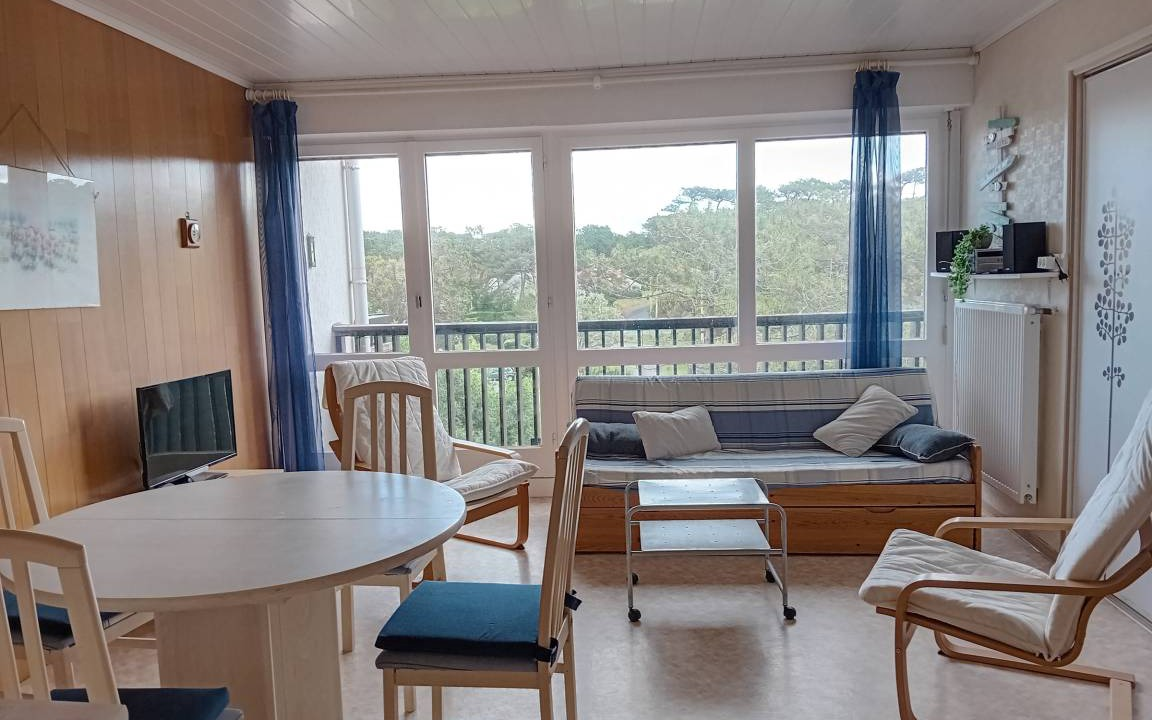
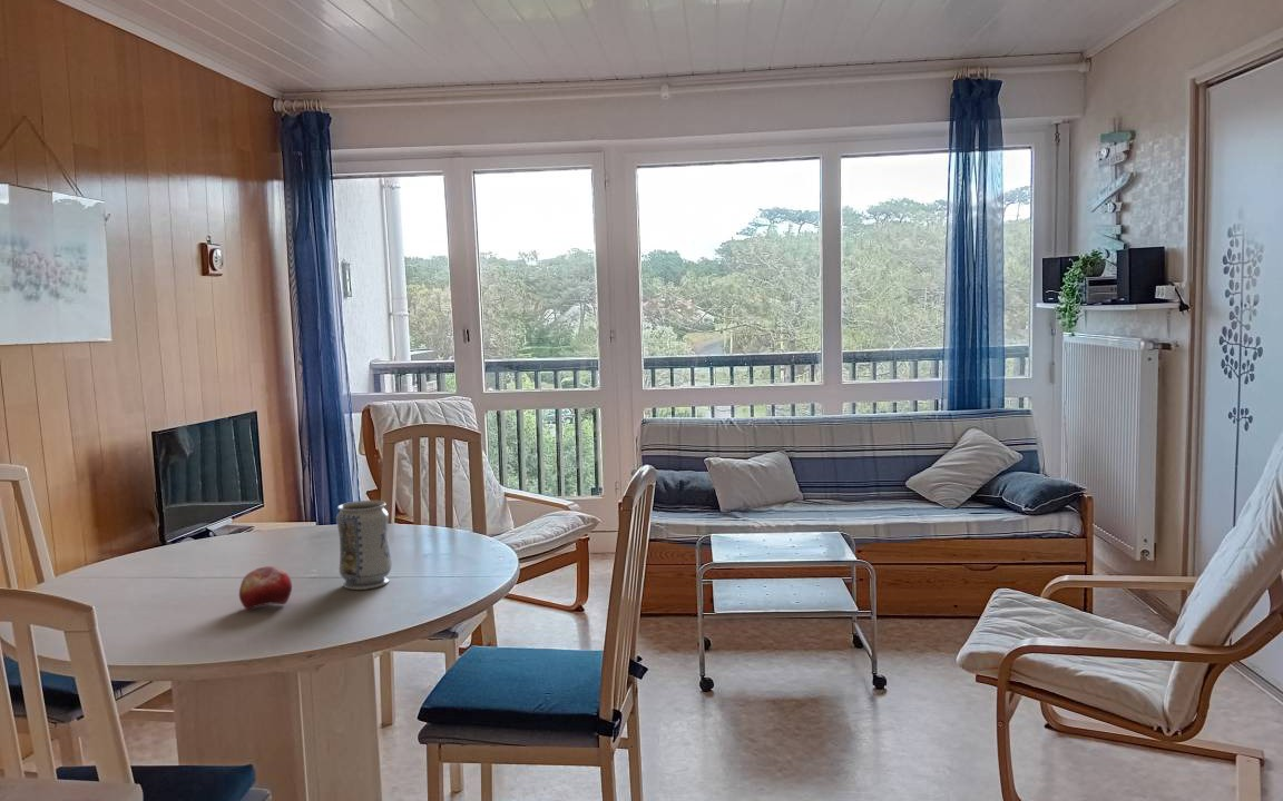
+ fruit (266, 586)
+ vase (364, 544)
